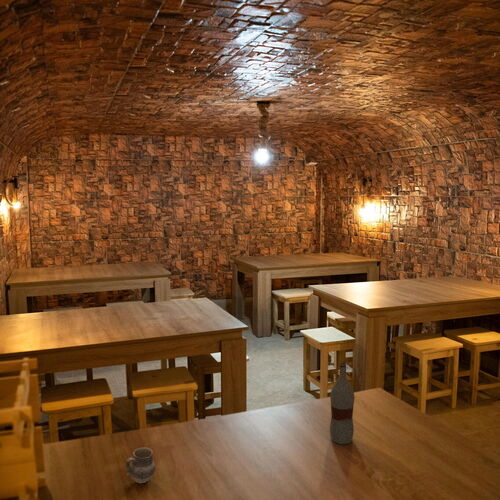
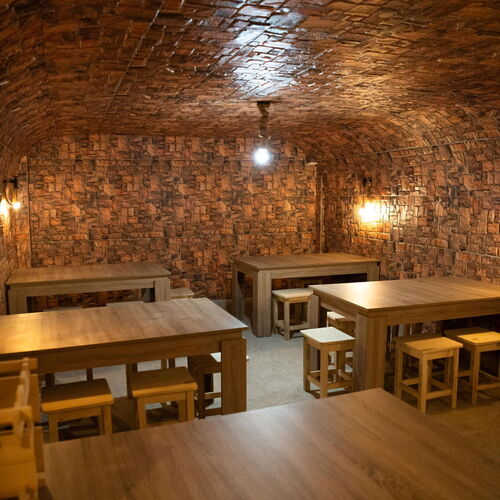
- cup (140, 466)
- bottle (342, 401)
